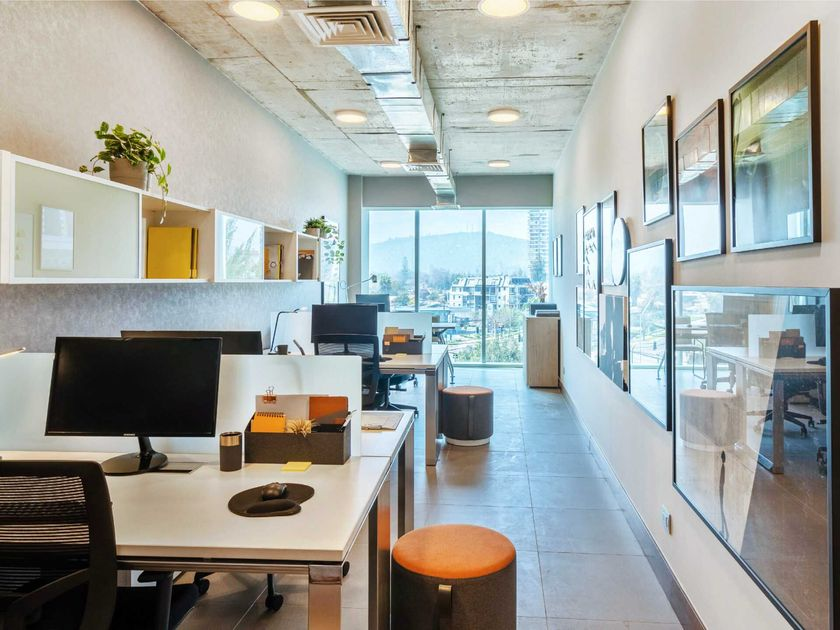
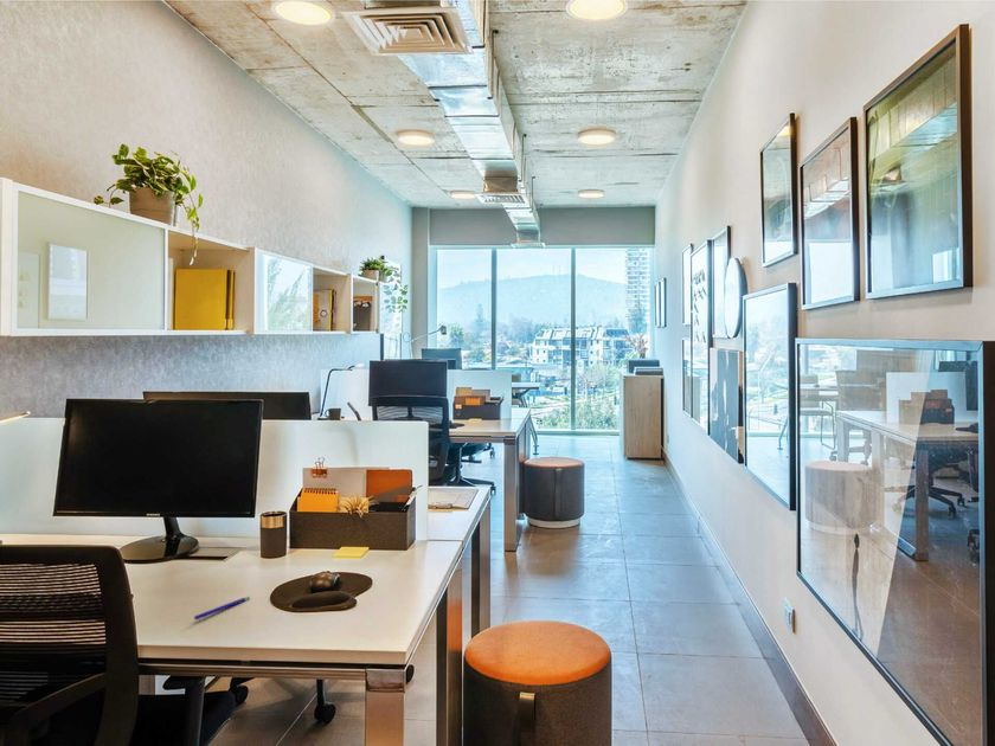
+ pen (223, 606)
